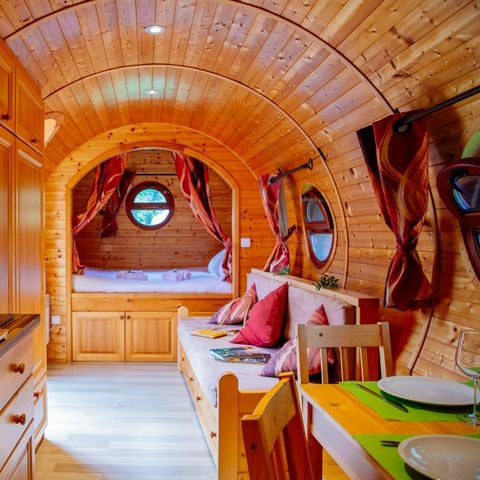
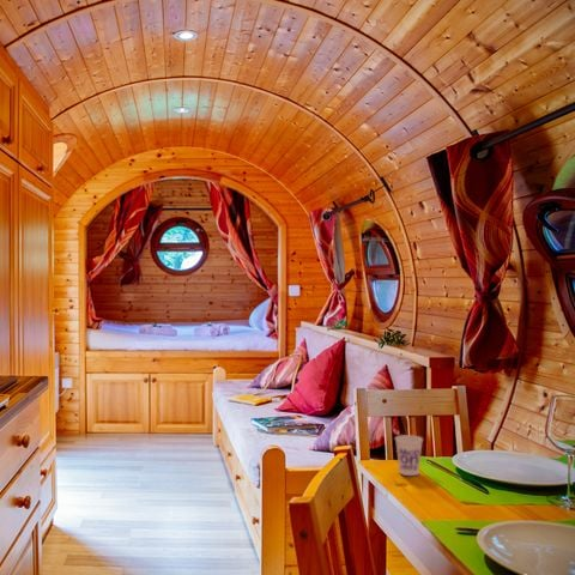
+ cup (408, 455)
